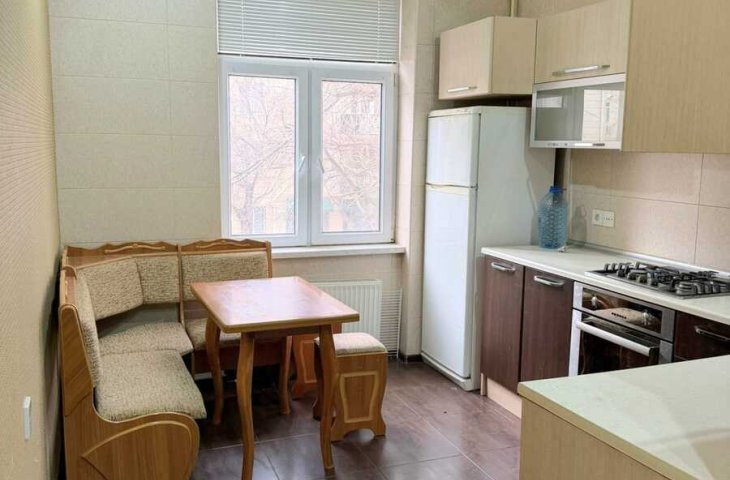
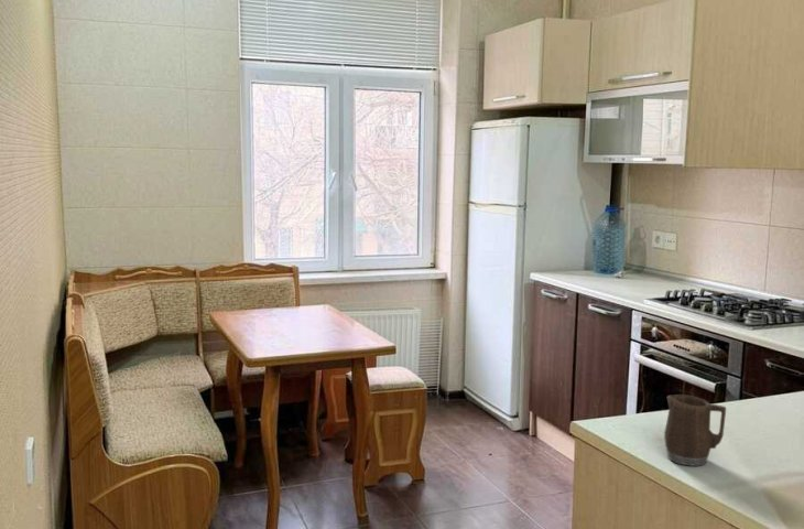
+ mug (694, 429)
